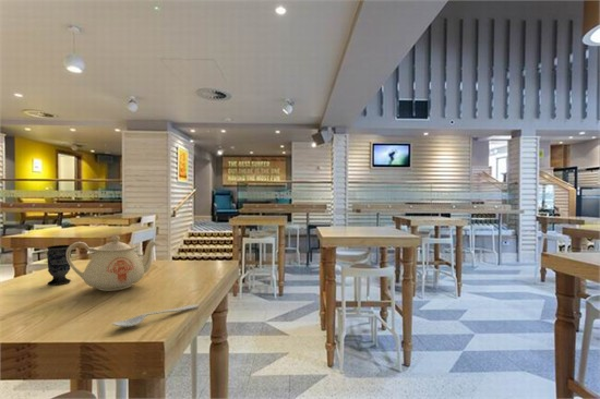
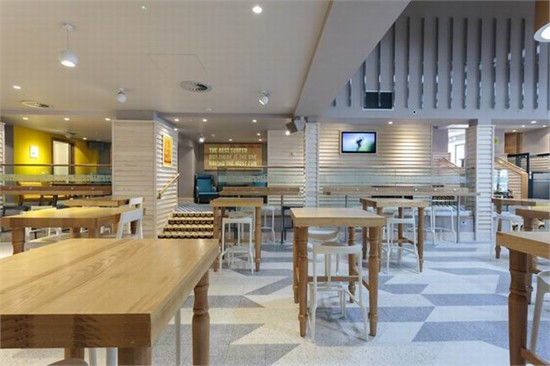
- cup (59, 264)
- teapot (115, 259)
- spoon (159, 312)
